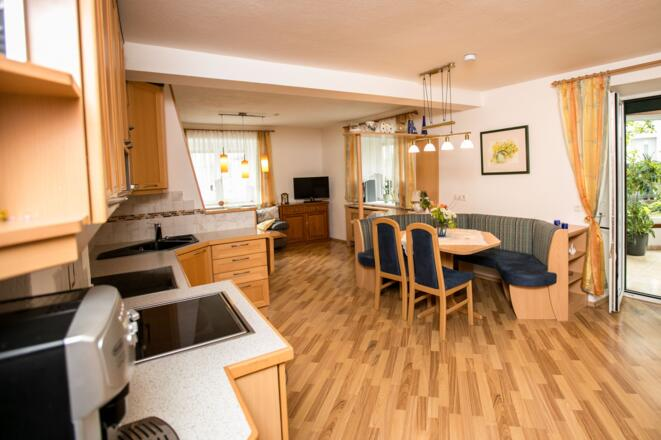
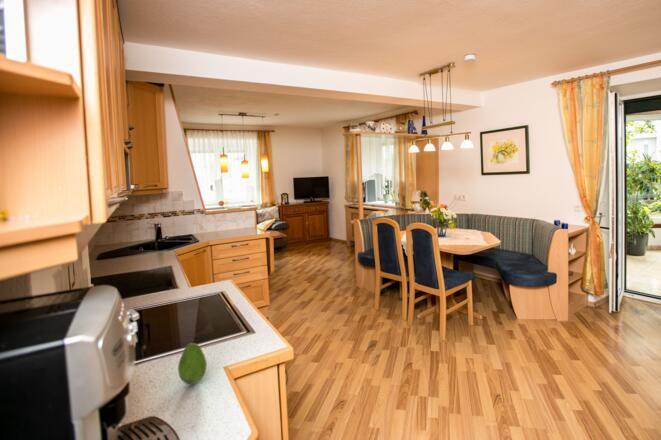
+ fruit (192, 362)
